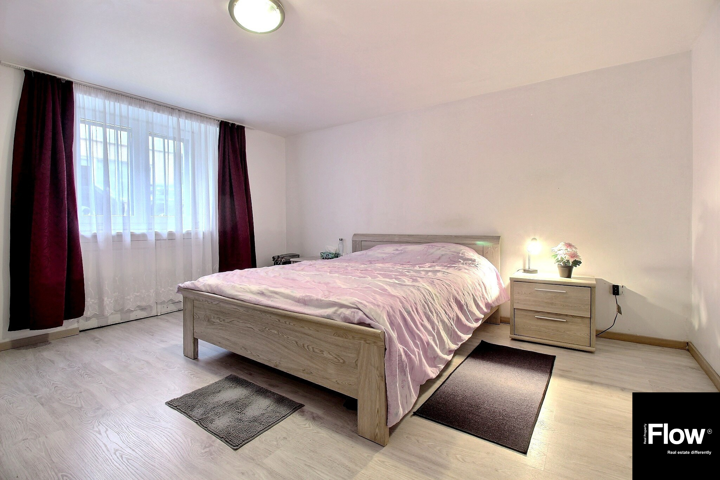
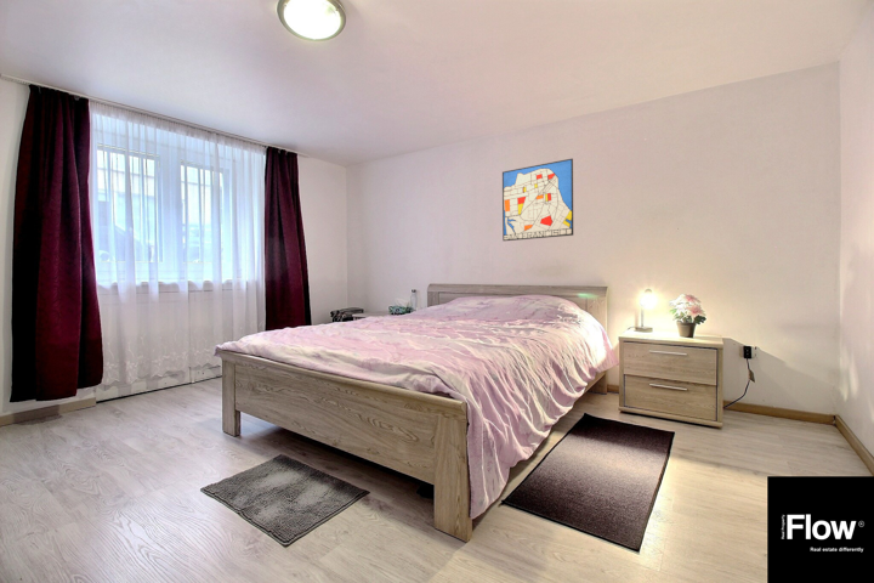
+ wall art (535, 202)
